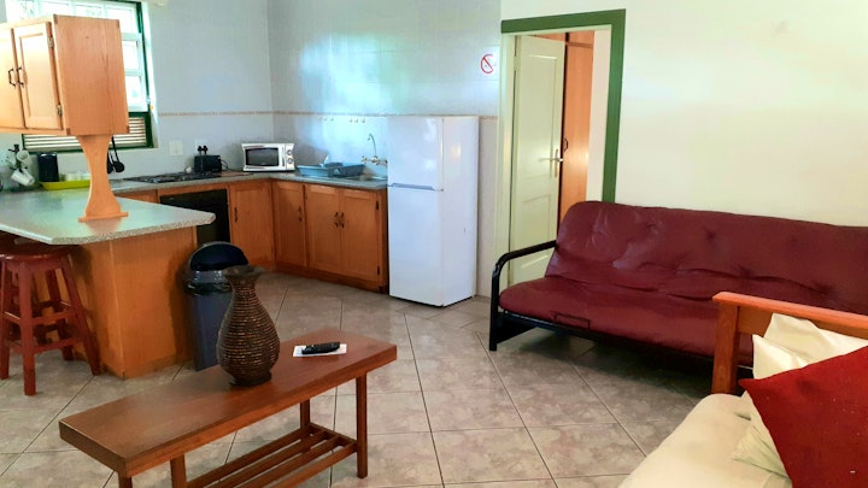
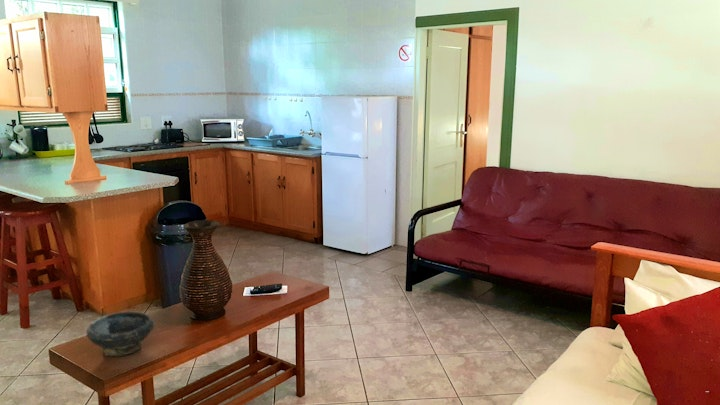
+ bowl (121, 335)
